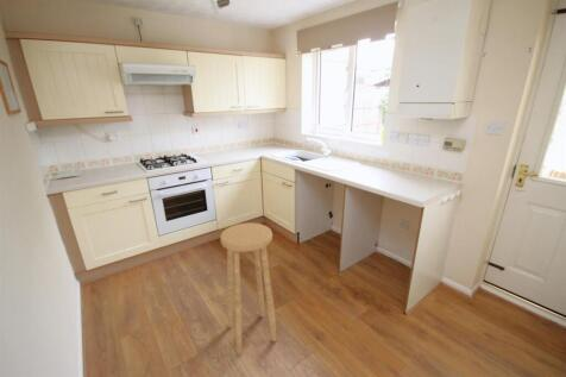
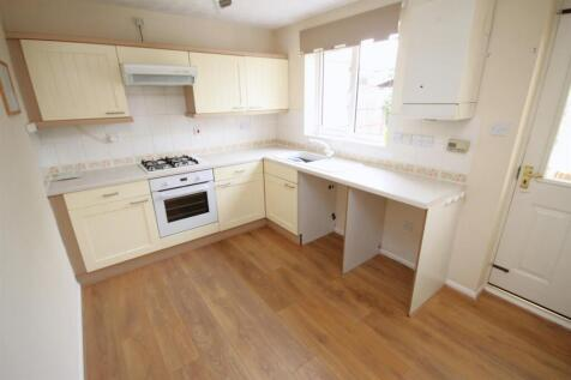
- stool (257, 285)
